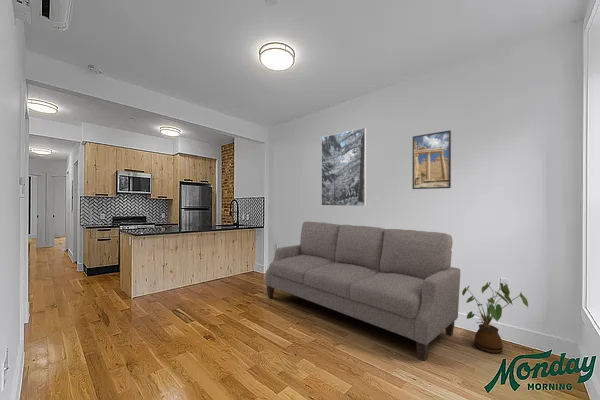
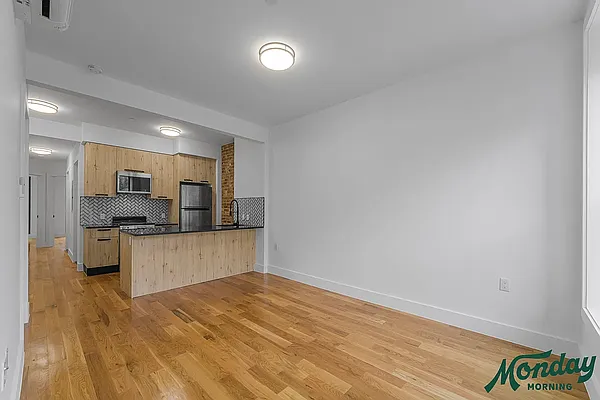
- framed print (430, 161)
- sofa (348, 269)
- house plant (492, 317)
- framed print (342, 169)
